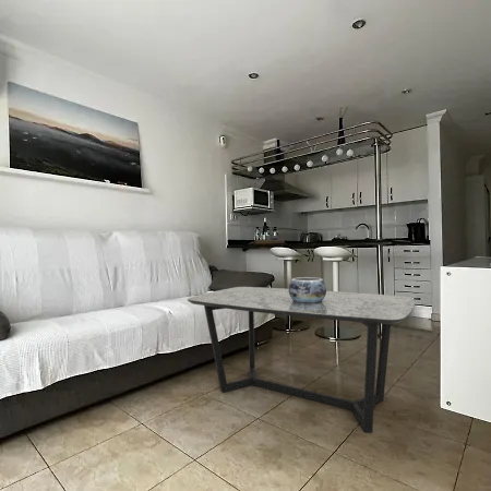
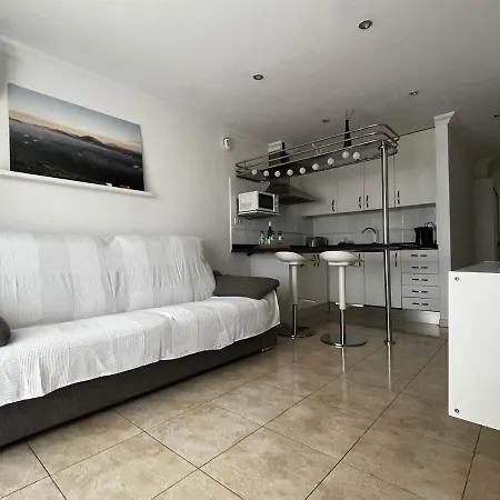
- coffee table (303, 316)
- decorative bowl (307, 289)
